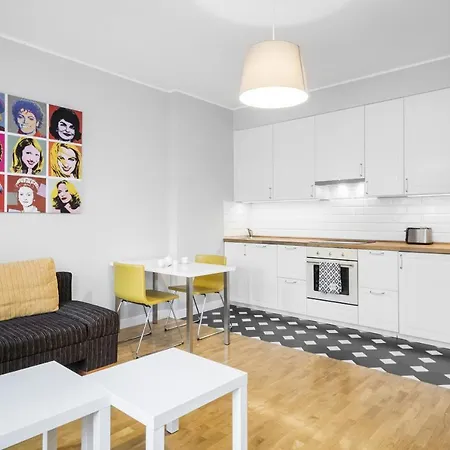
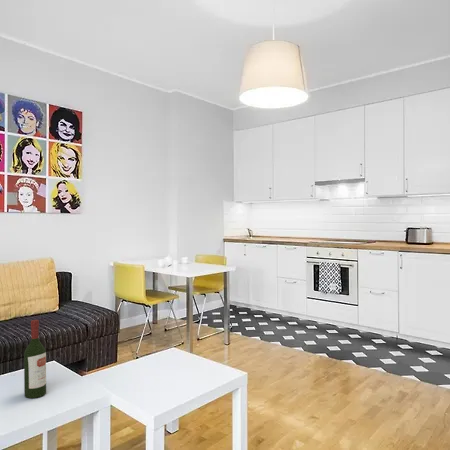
+ wine bottle (35, 357)
